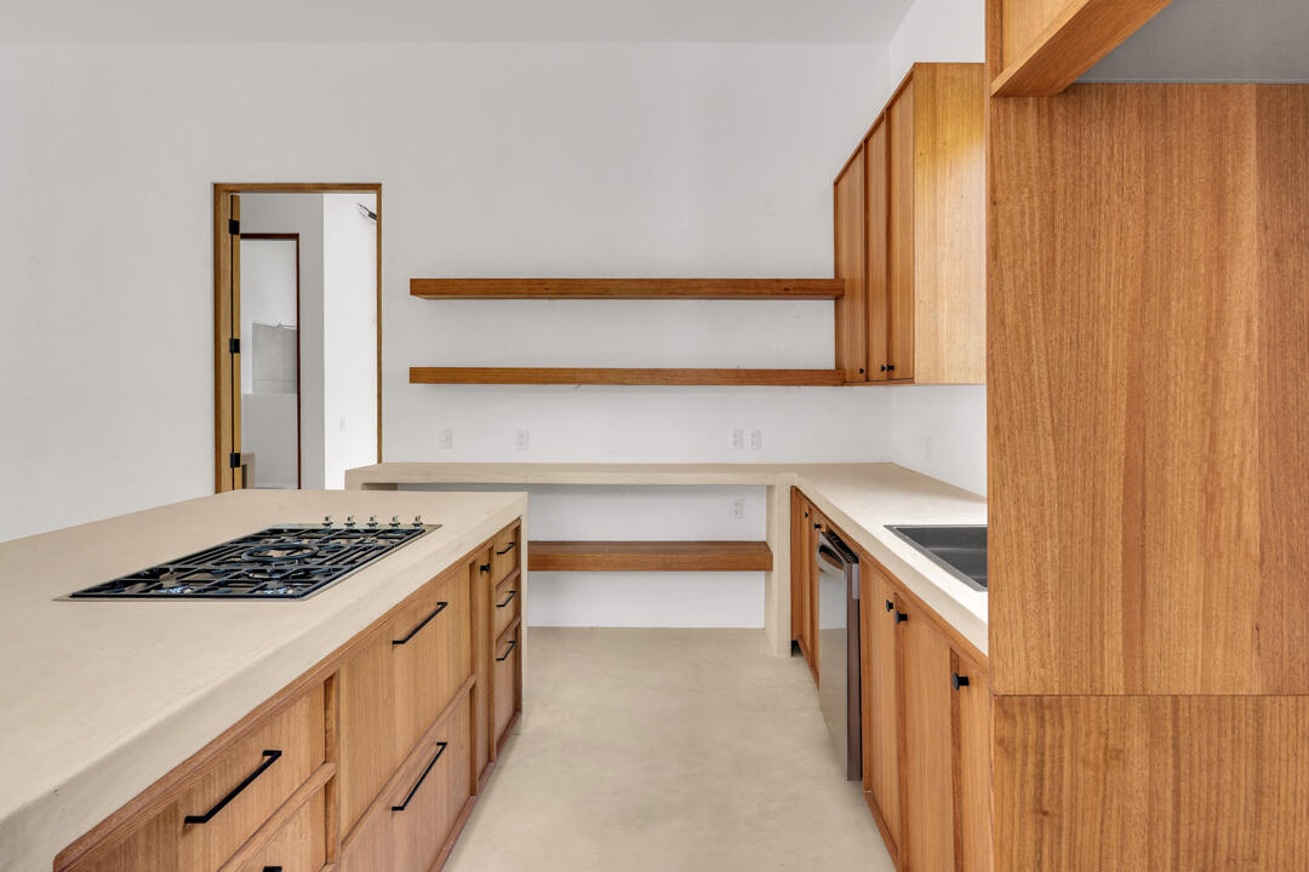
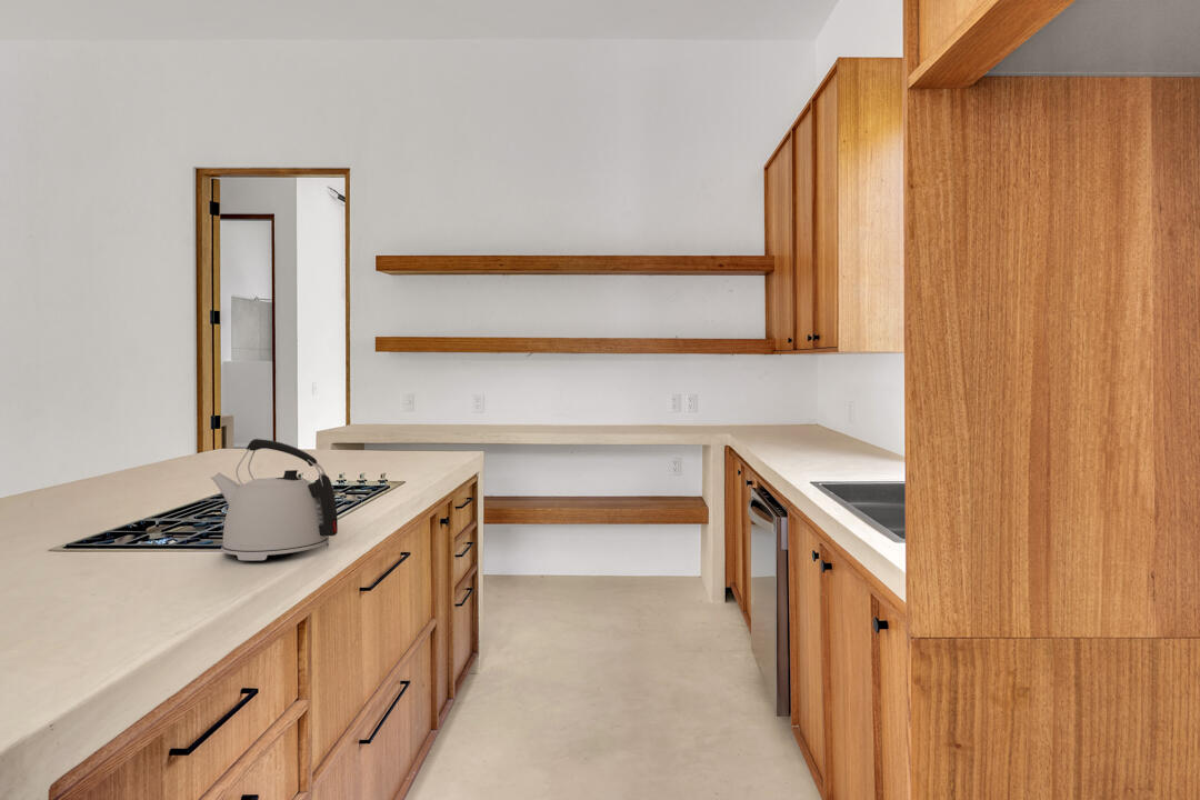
+ kettle (273, 493)
